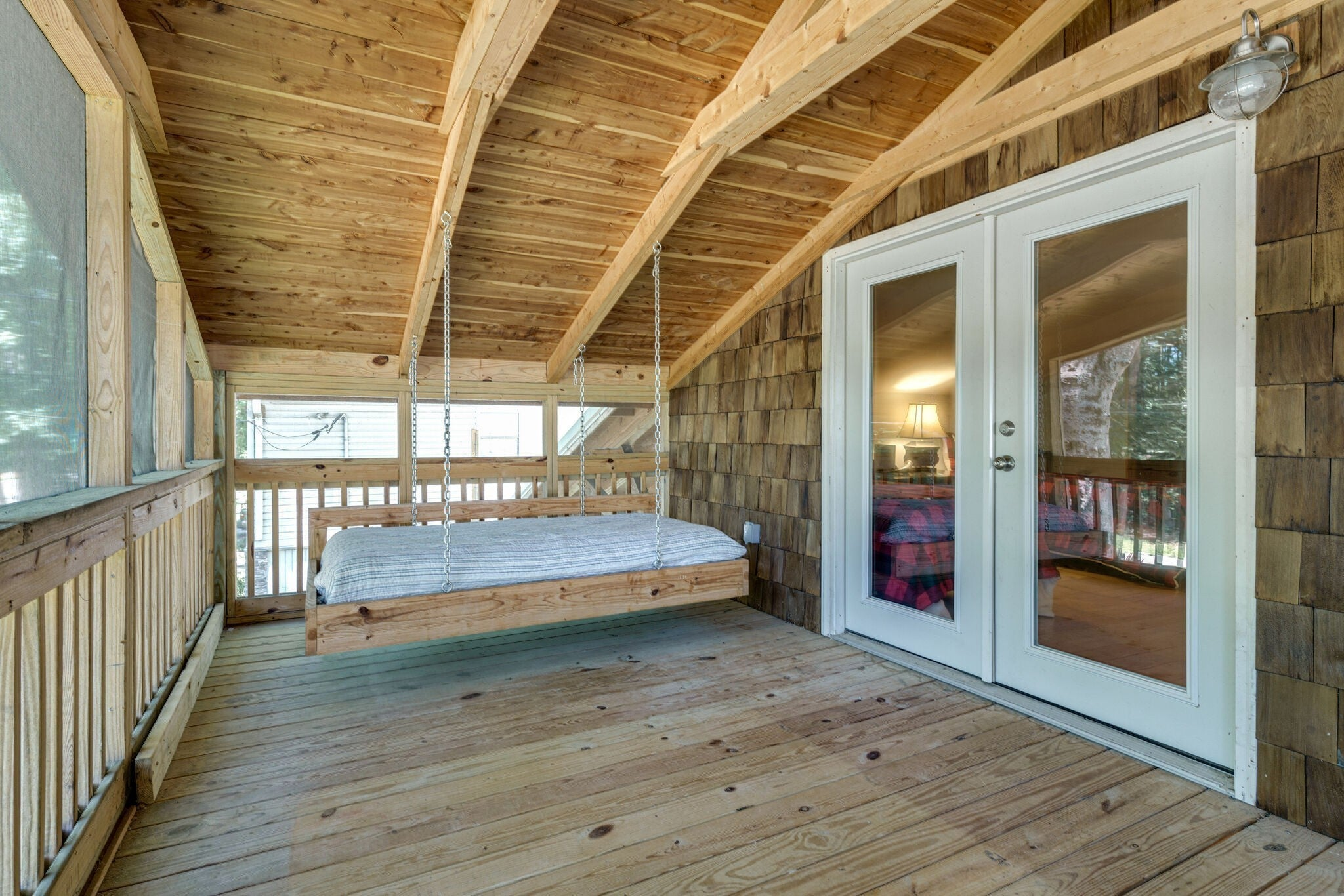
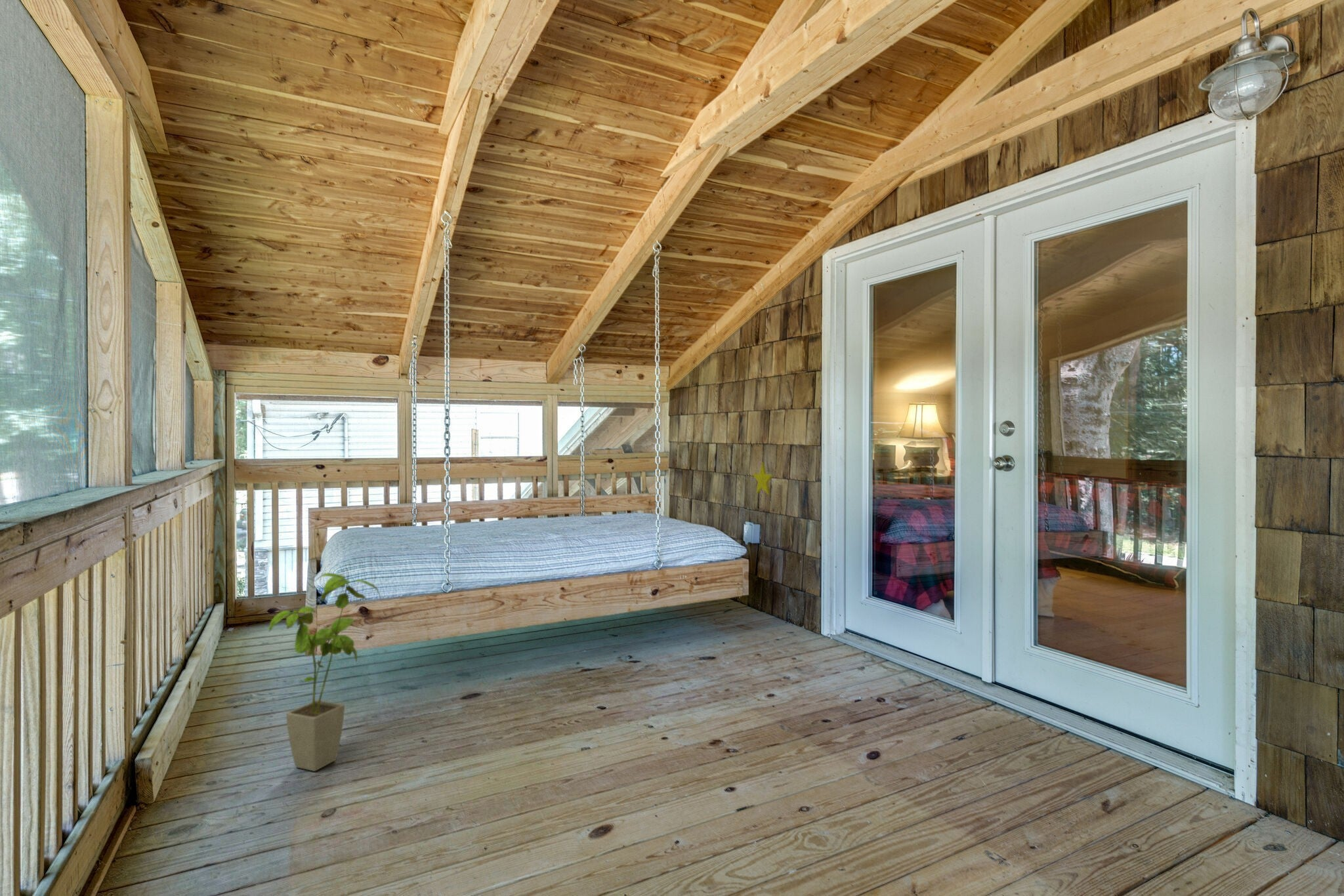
+ decorative star (762, 478)
+ house plant (330, 664)
